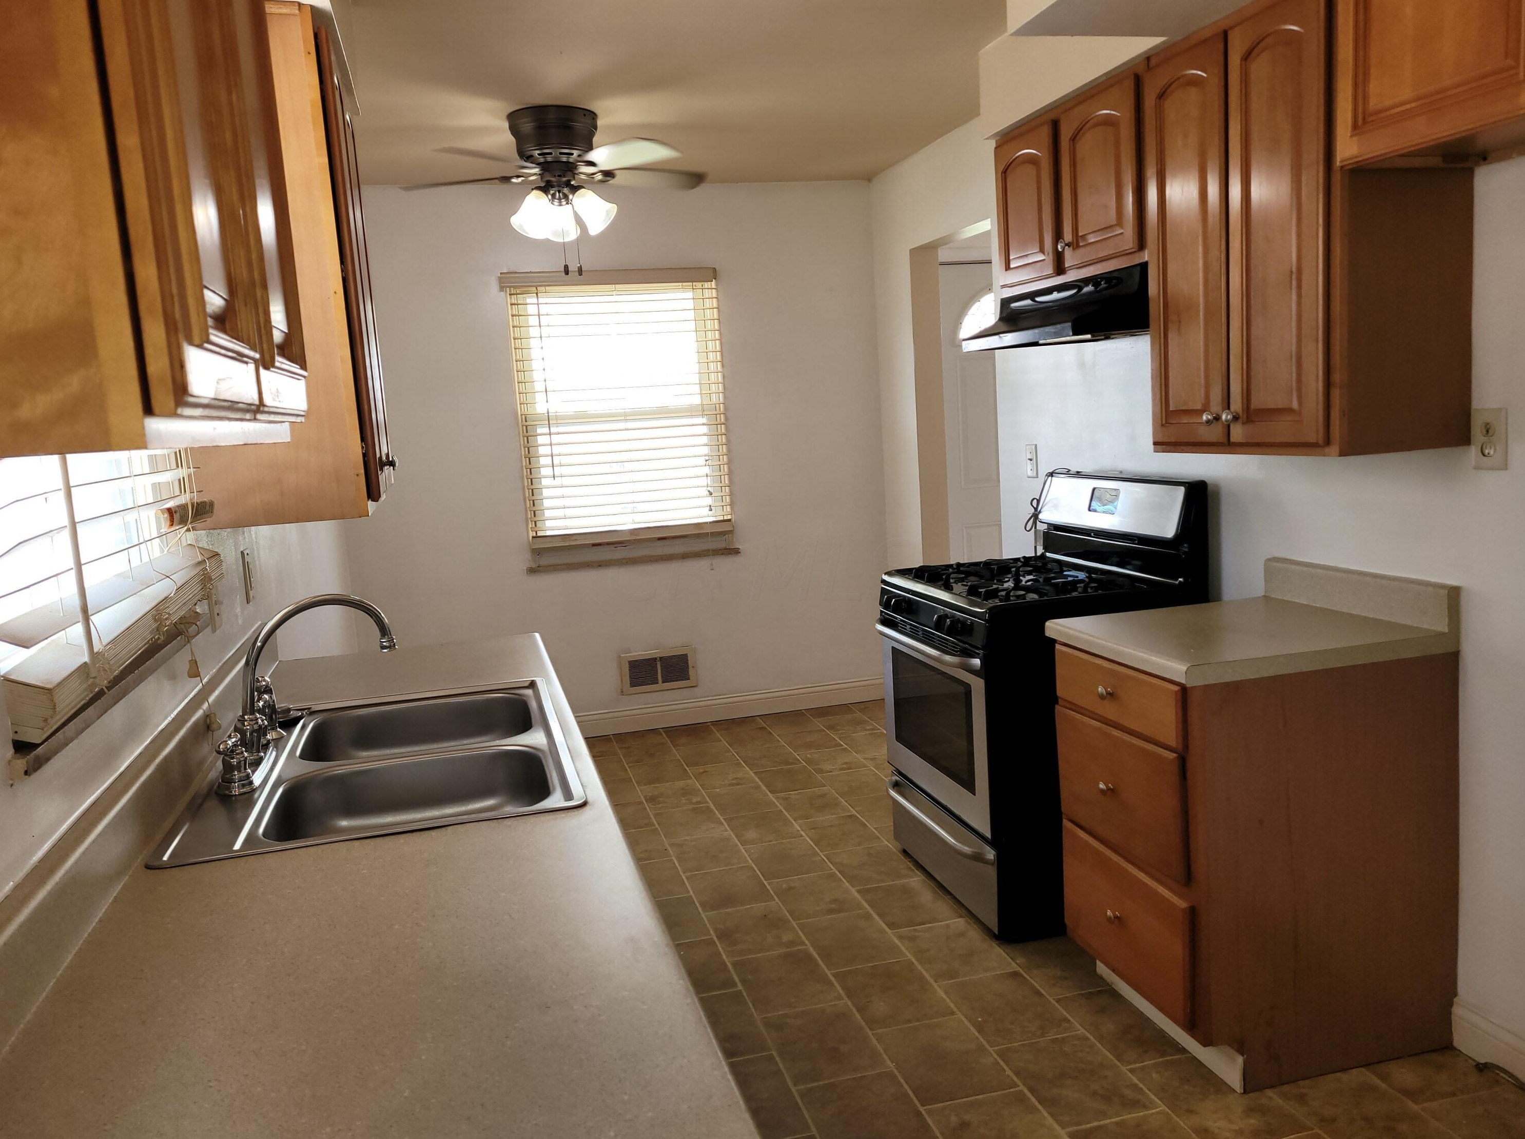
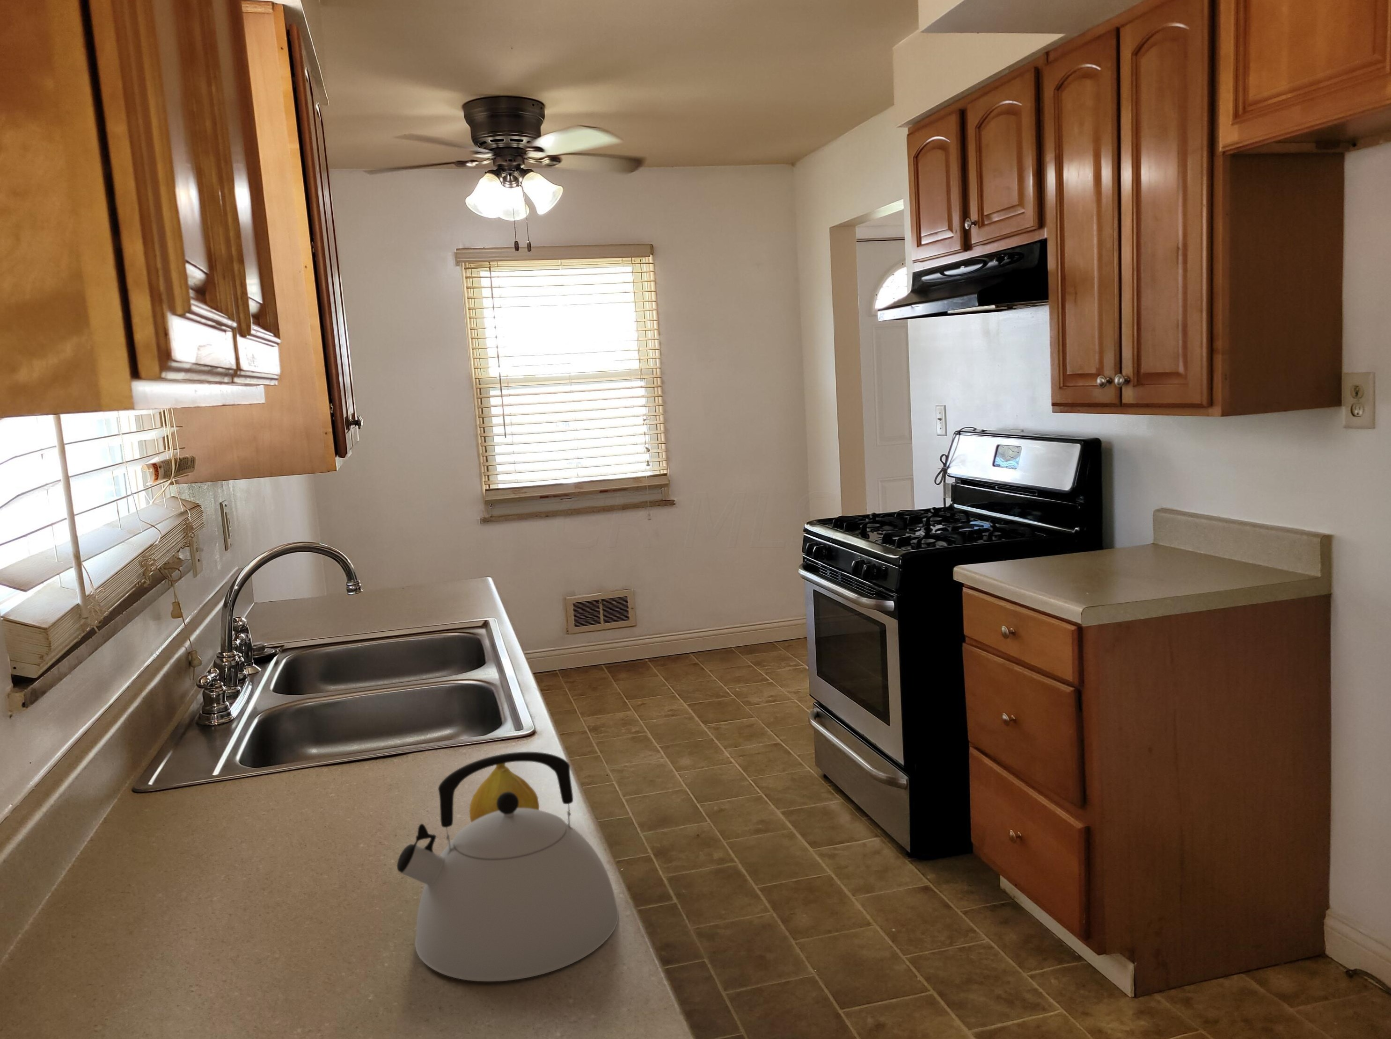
+ fruit (503, 792)
+ kettle (506, 843)
